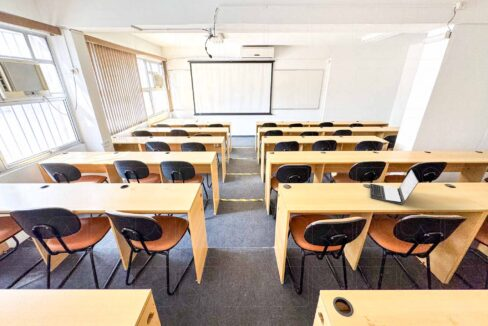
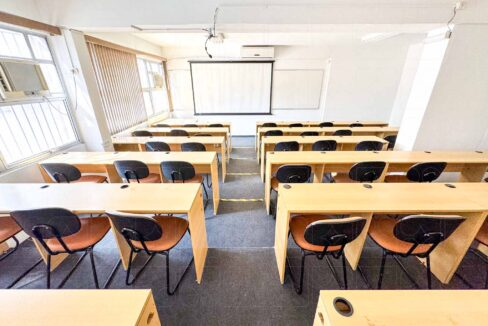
- laptop (391, 187)
